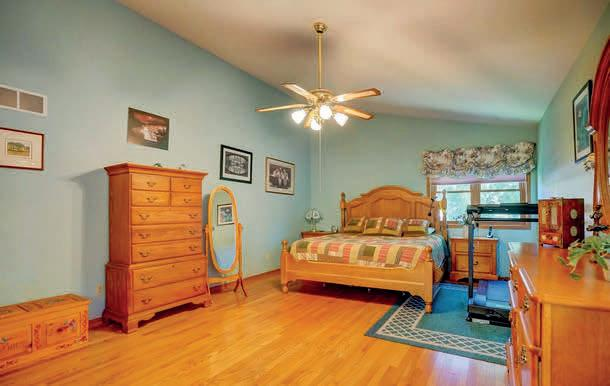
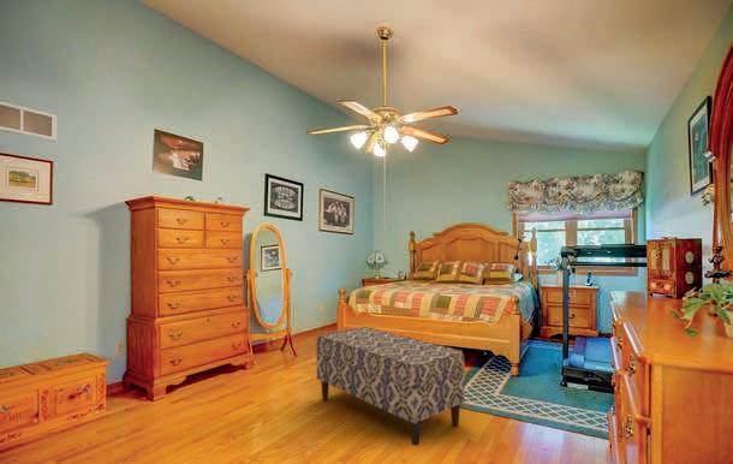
+ bench (385, 376)
